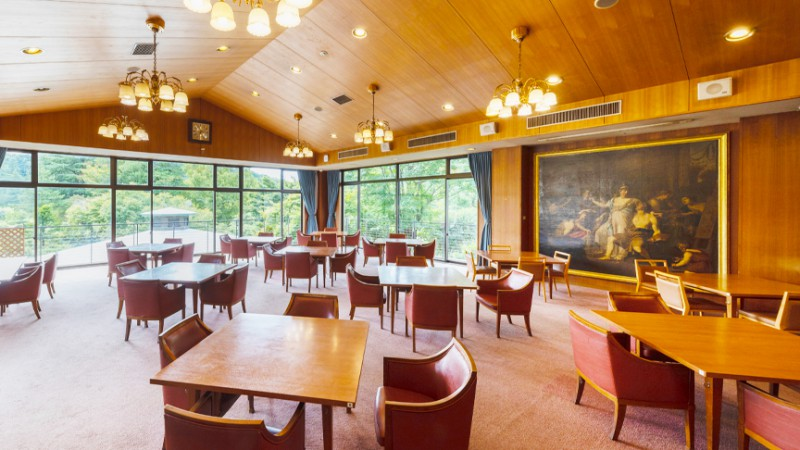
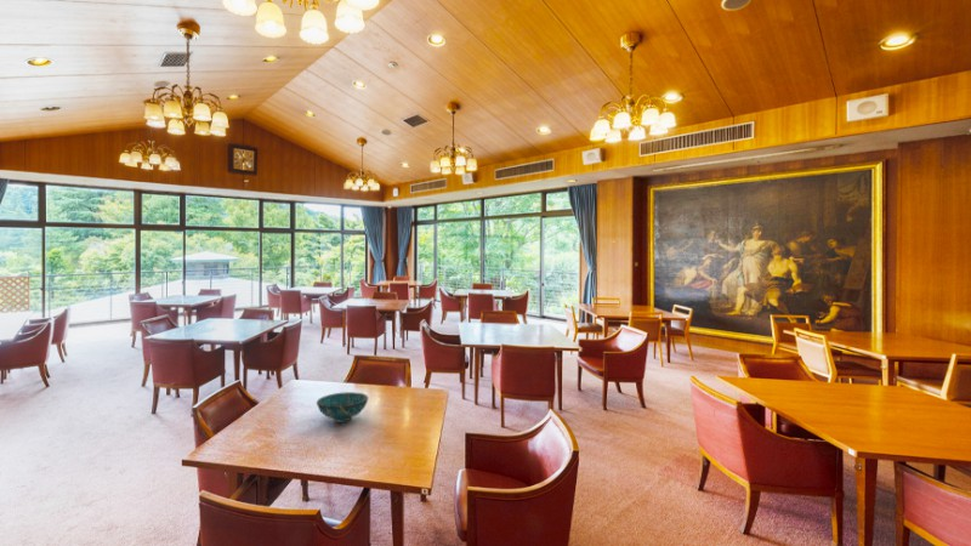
+ decorative bowl (342, 409)
